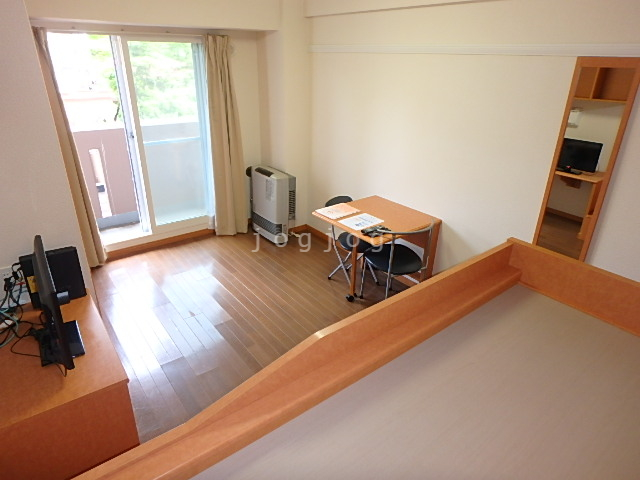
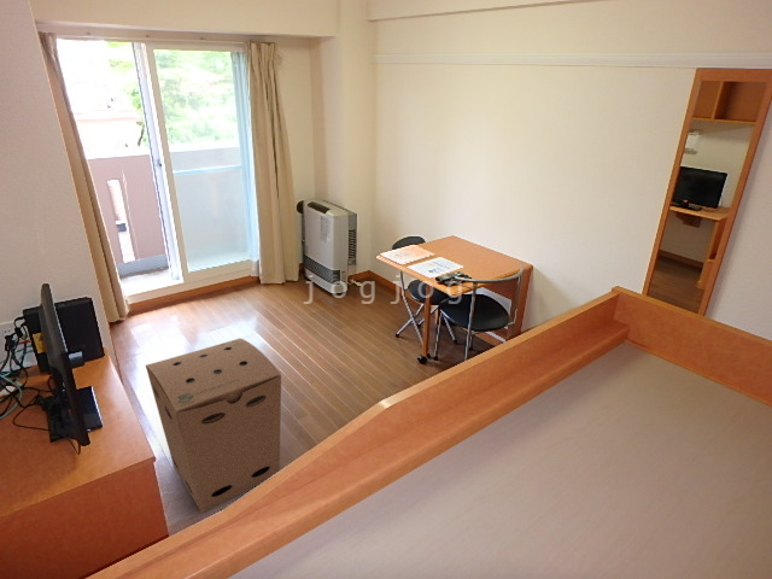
+ cardboard box (220, 420)
